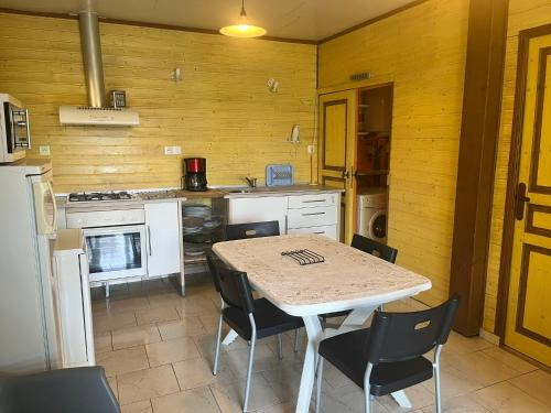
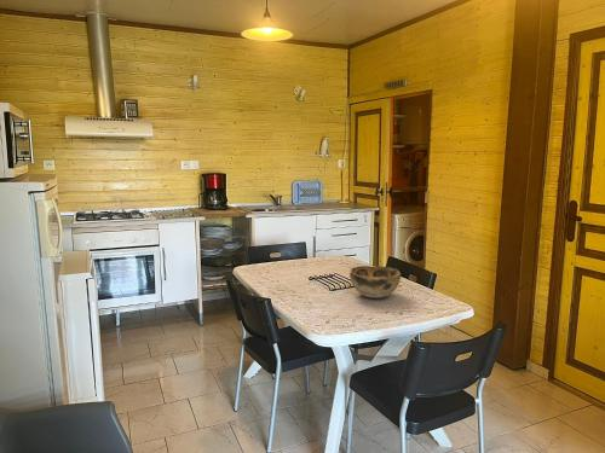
+ decorative bowl (374, 283)
